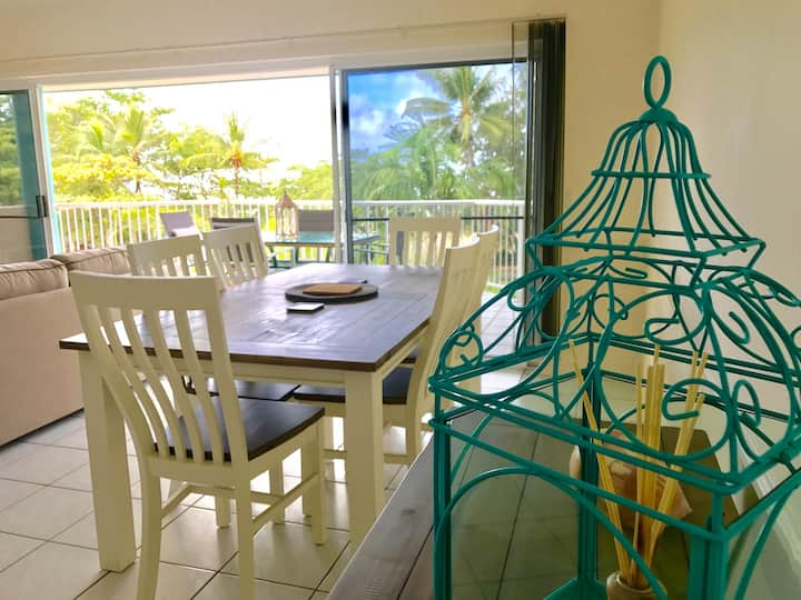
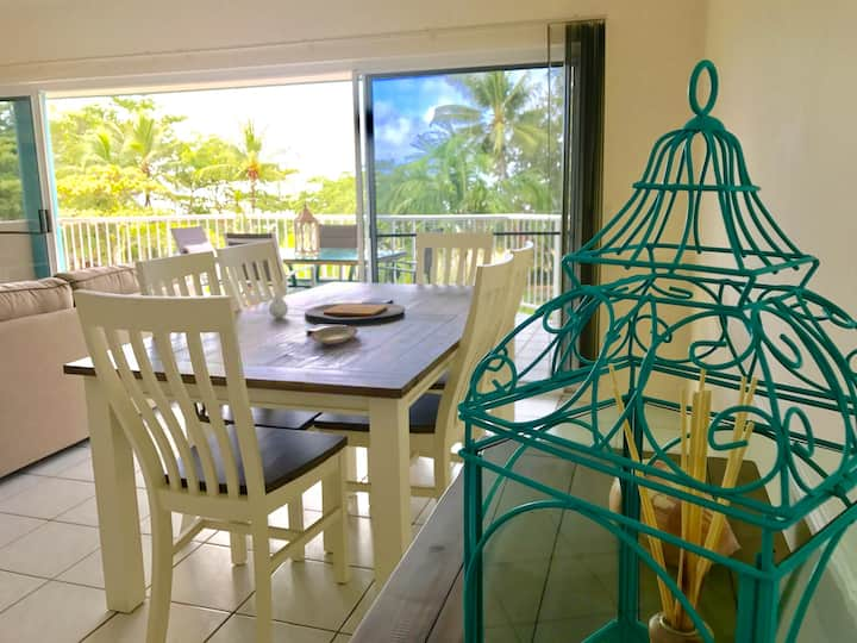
+ plate (334, 336)
+ vase (277, 304)
